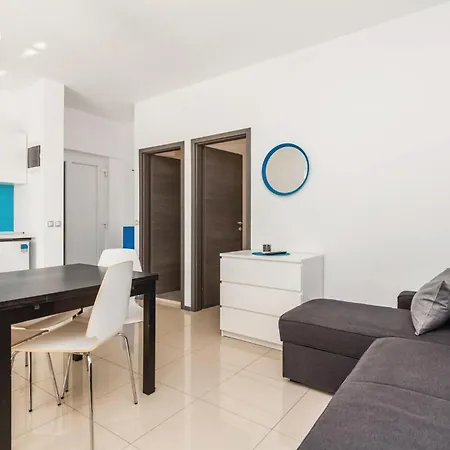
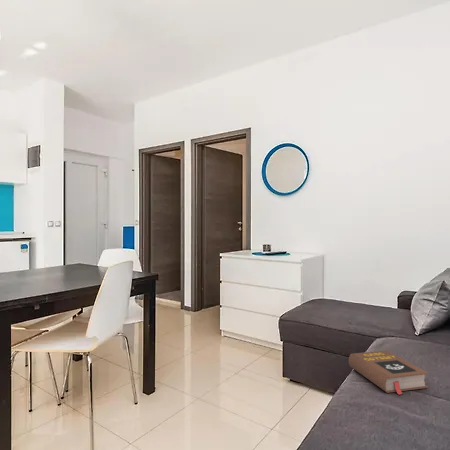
+ book (387, 370)
